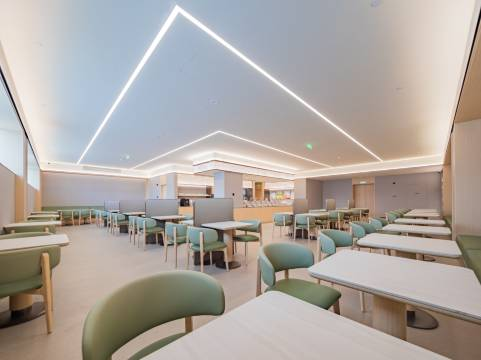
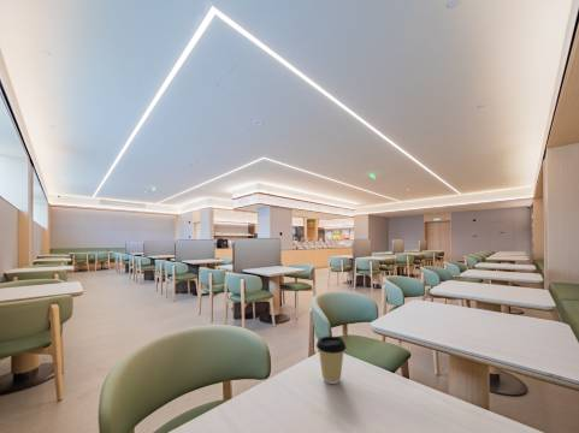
+ coffee cup (331, 358)
